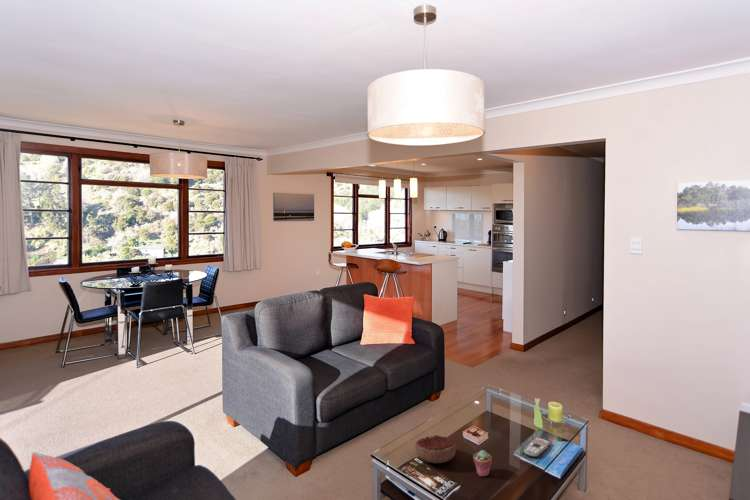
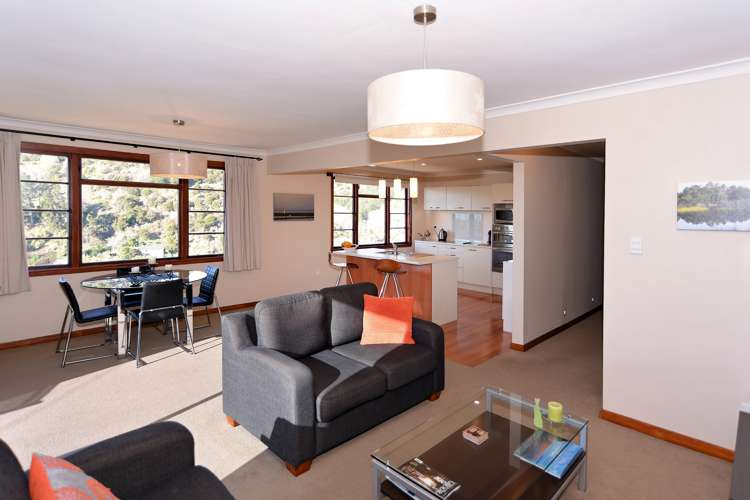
- decorative bowl (435, 448)
- remote control (536, 447)
- potted succulent (482, 461)
